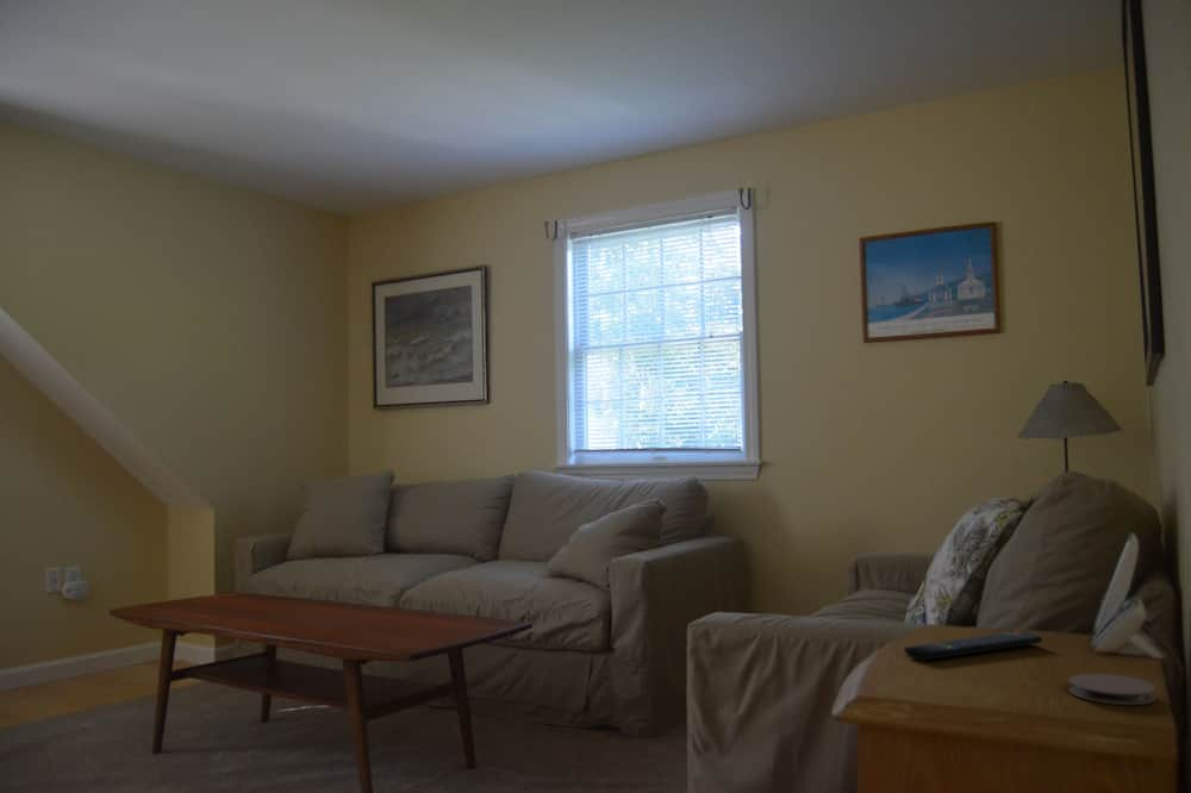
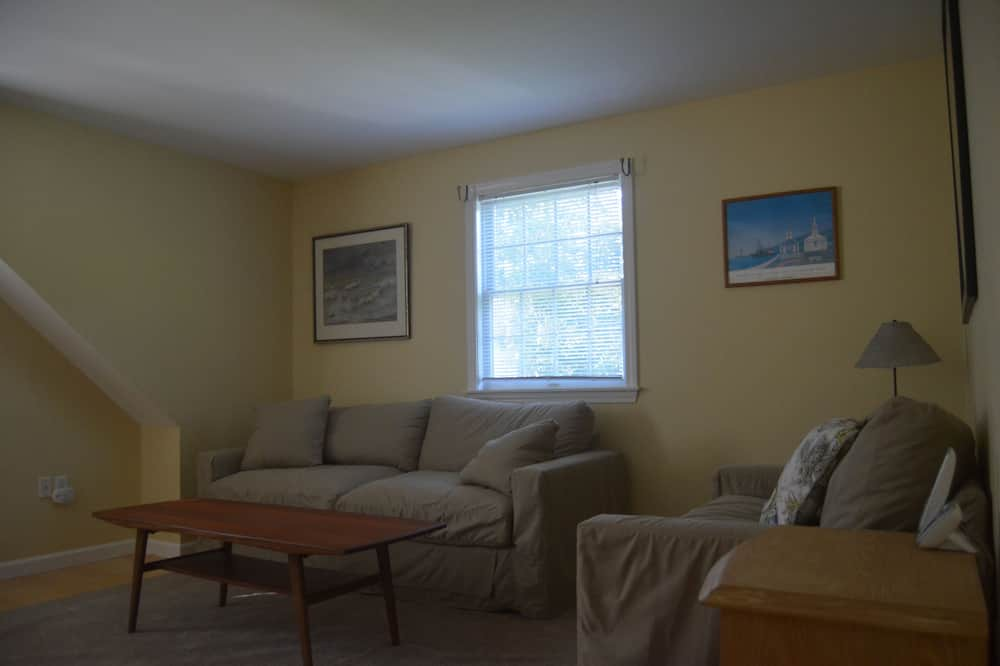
- coaster (1111, 688)
- remote control (975, 645)
